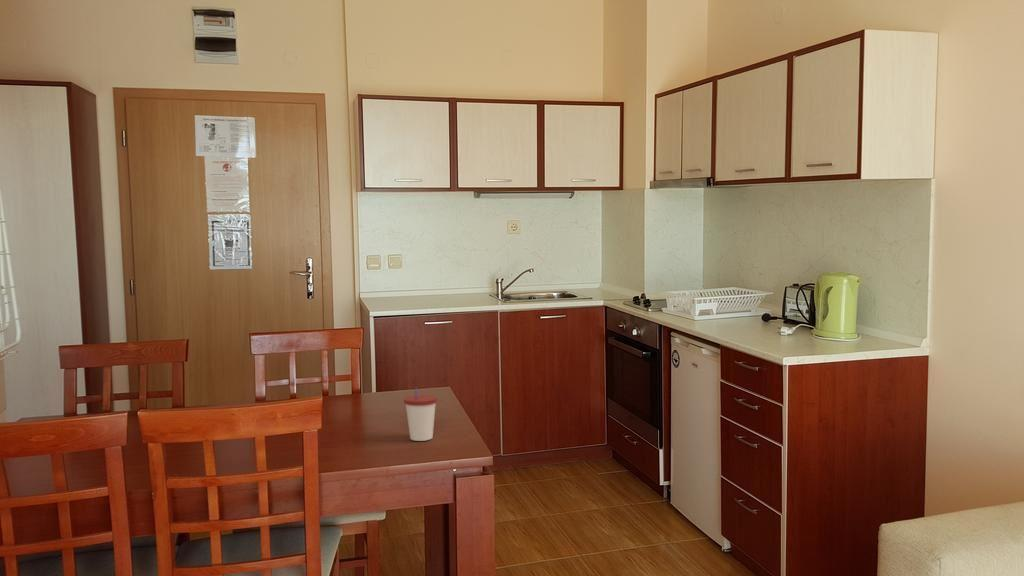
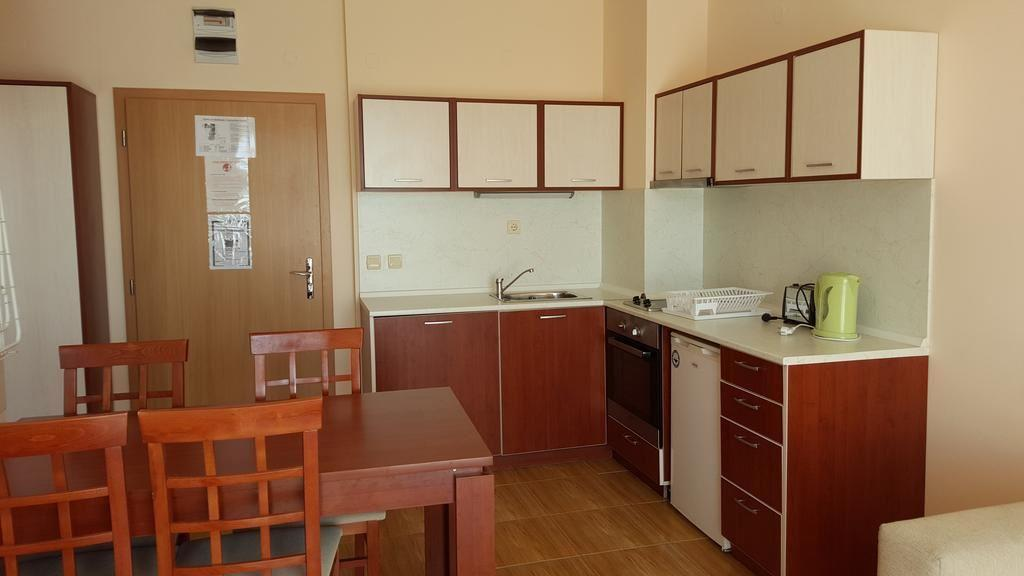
- cup (420, 412)
